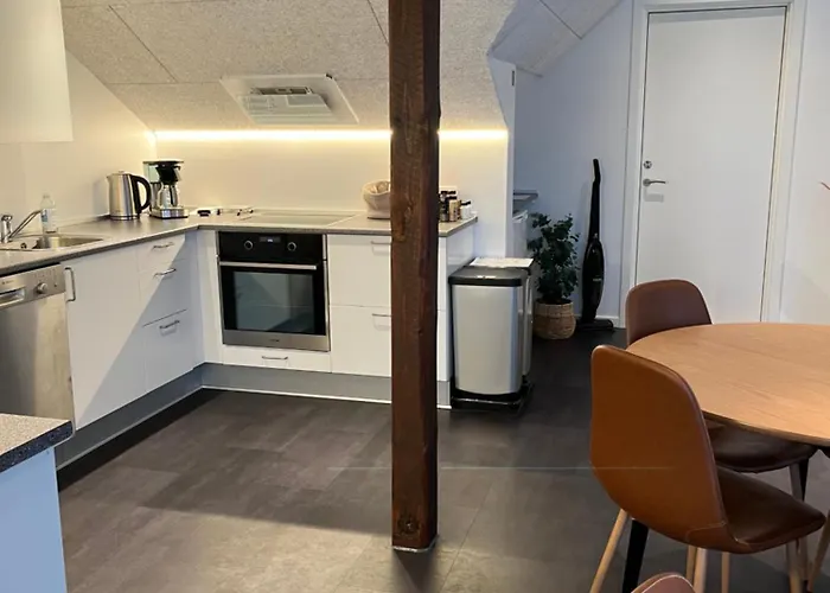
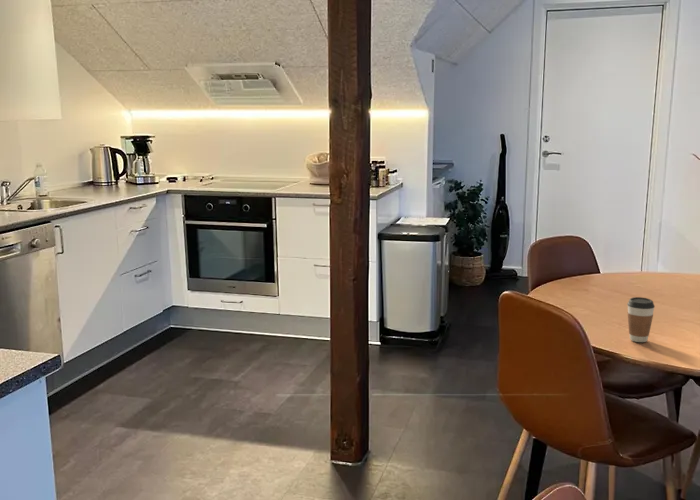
+ coffee cup (639, 320)
